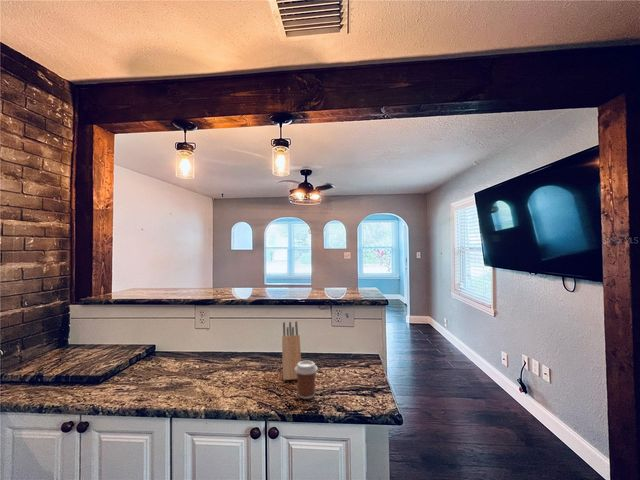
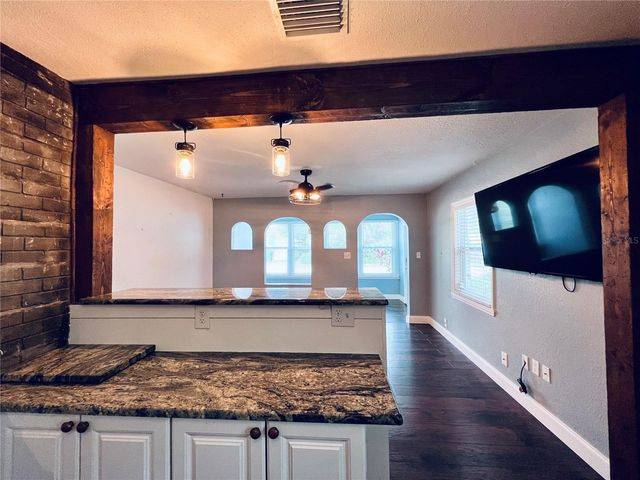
- coffee cup (306, 379)
- knife block (291, 347)
